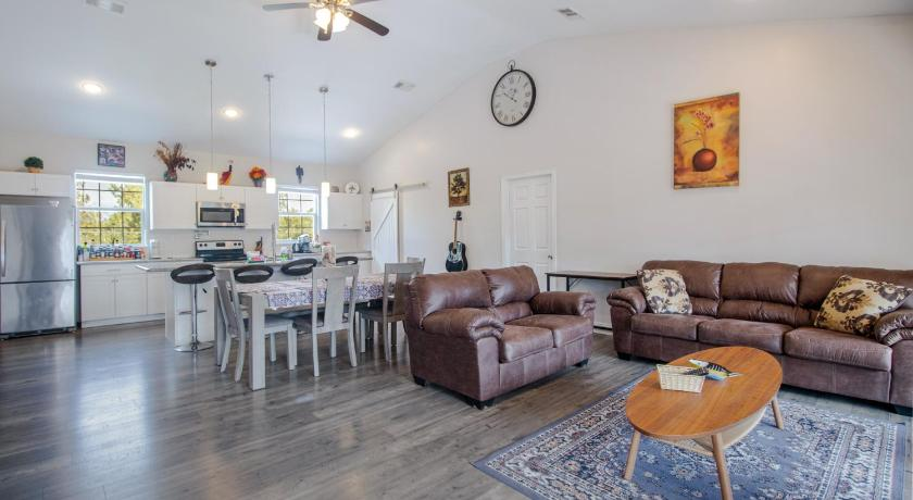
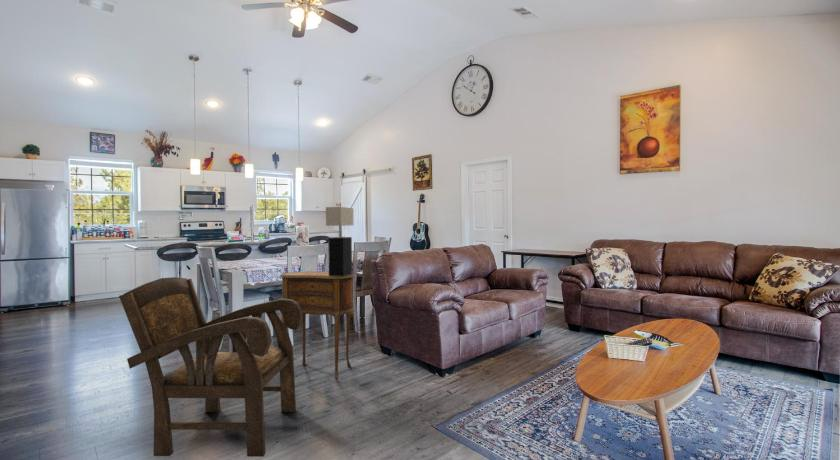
+ armchair (221, 354)
+ table lamp (340, 240)
+ side table (319, 314)
